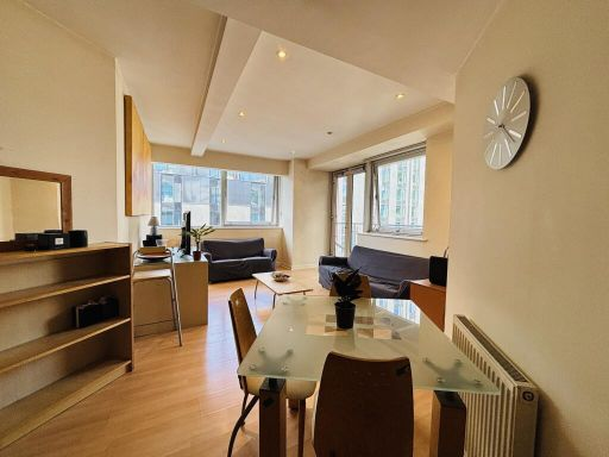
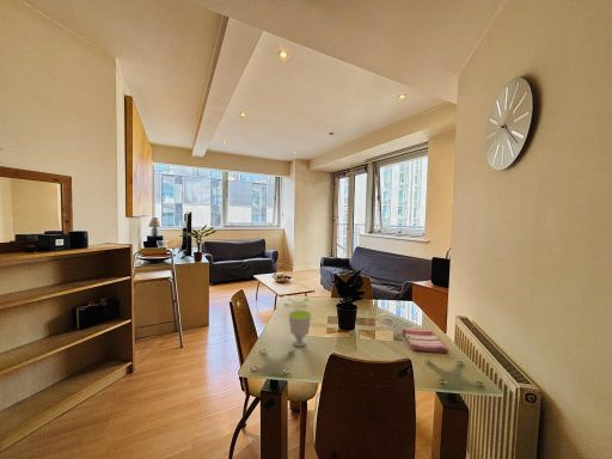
+ cup (299, 329)
+ dish towel (422, 338)
